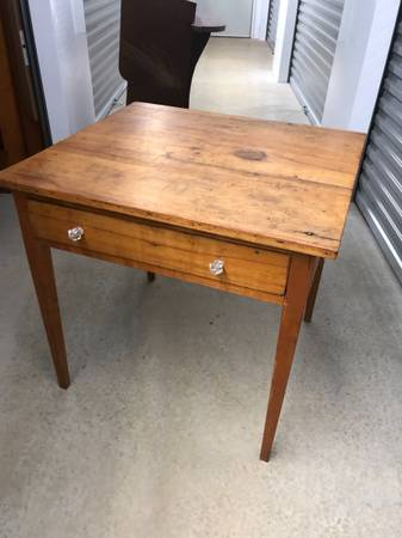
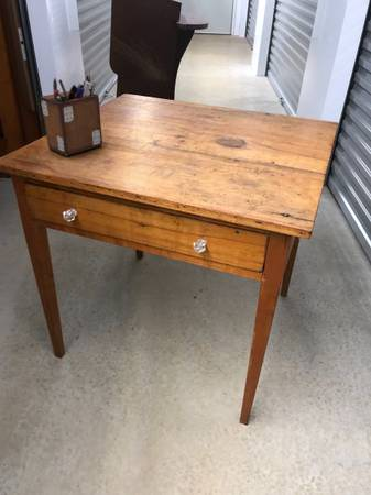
+ desk organizer (72, 112)
